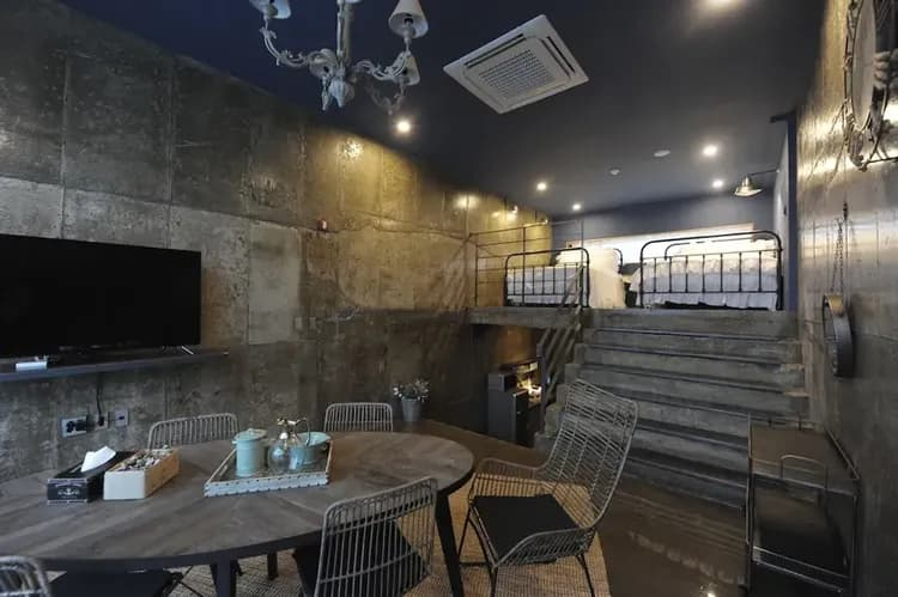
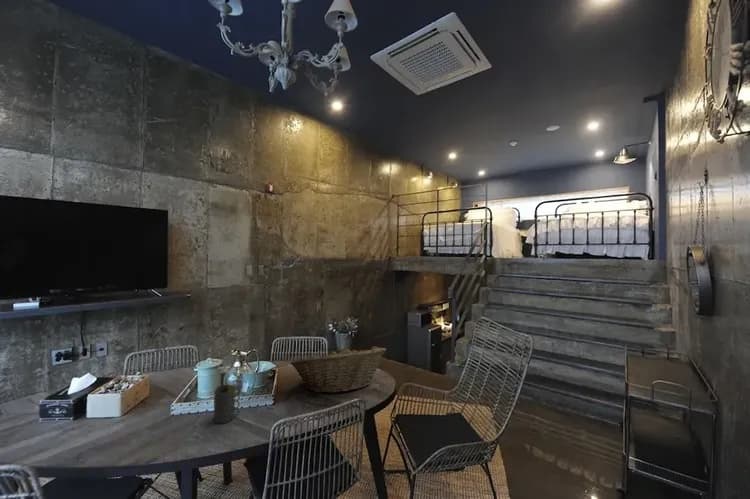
+ mug (226, 402)
+ fruit basket (339, 363)
